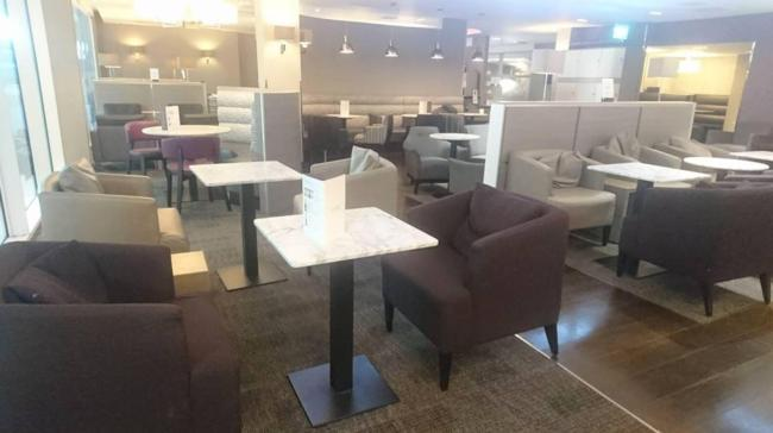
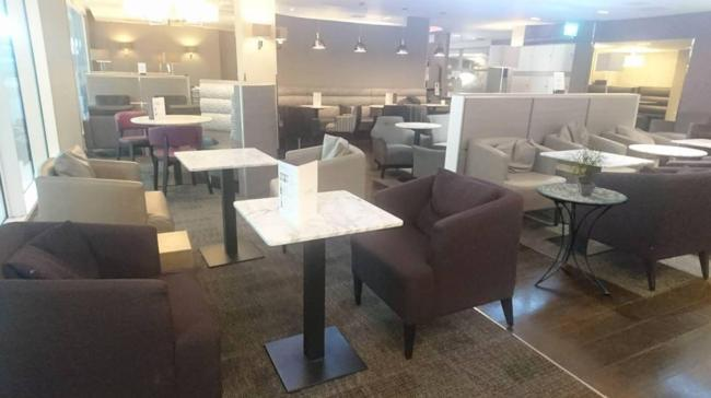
+ side table (572, 237)
+ potted plant (584, 166)
